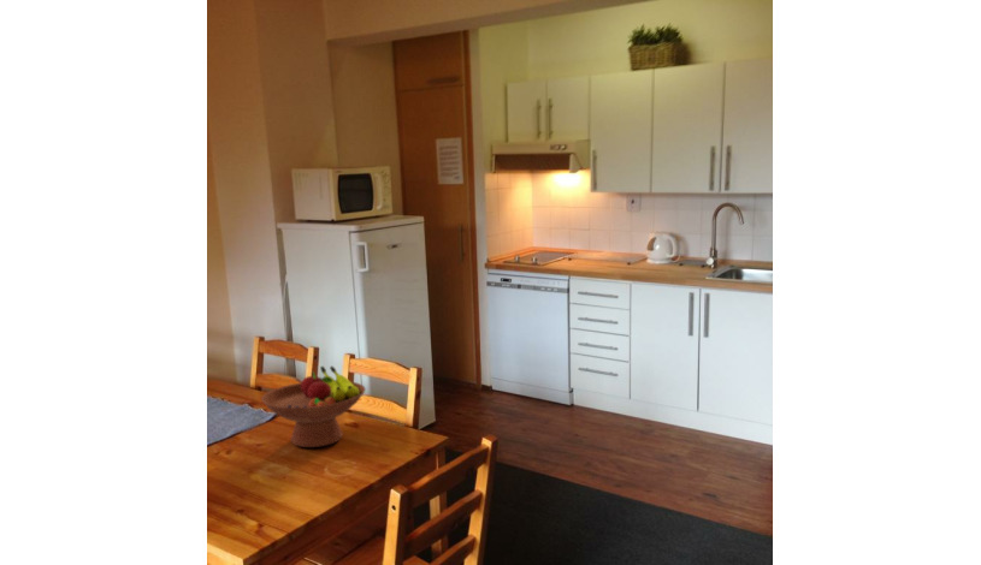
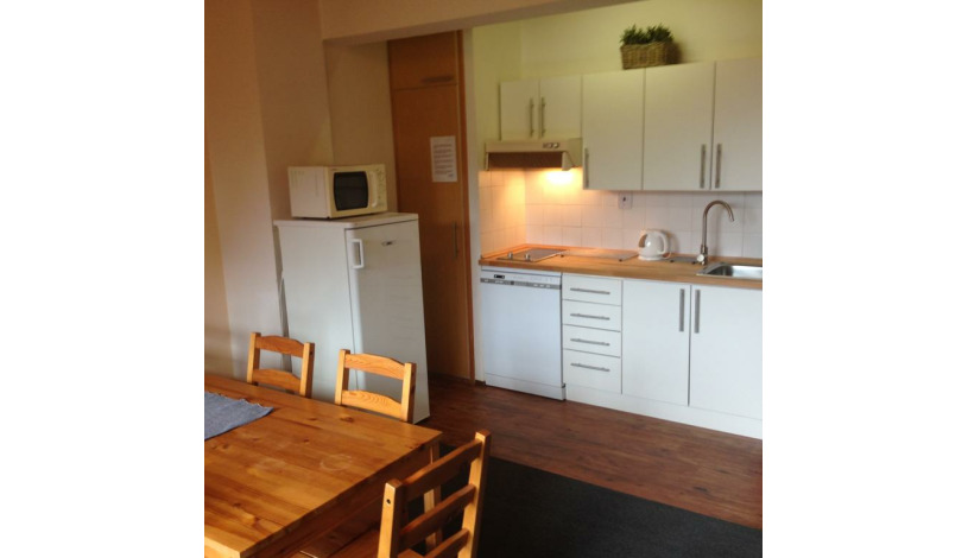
- fruit bowl (314, 406)
